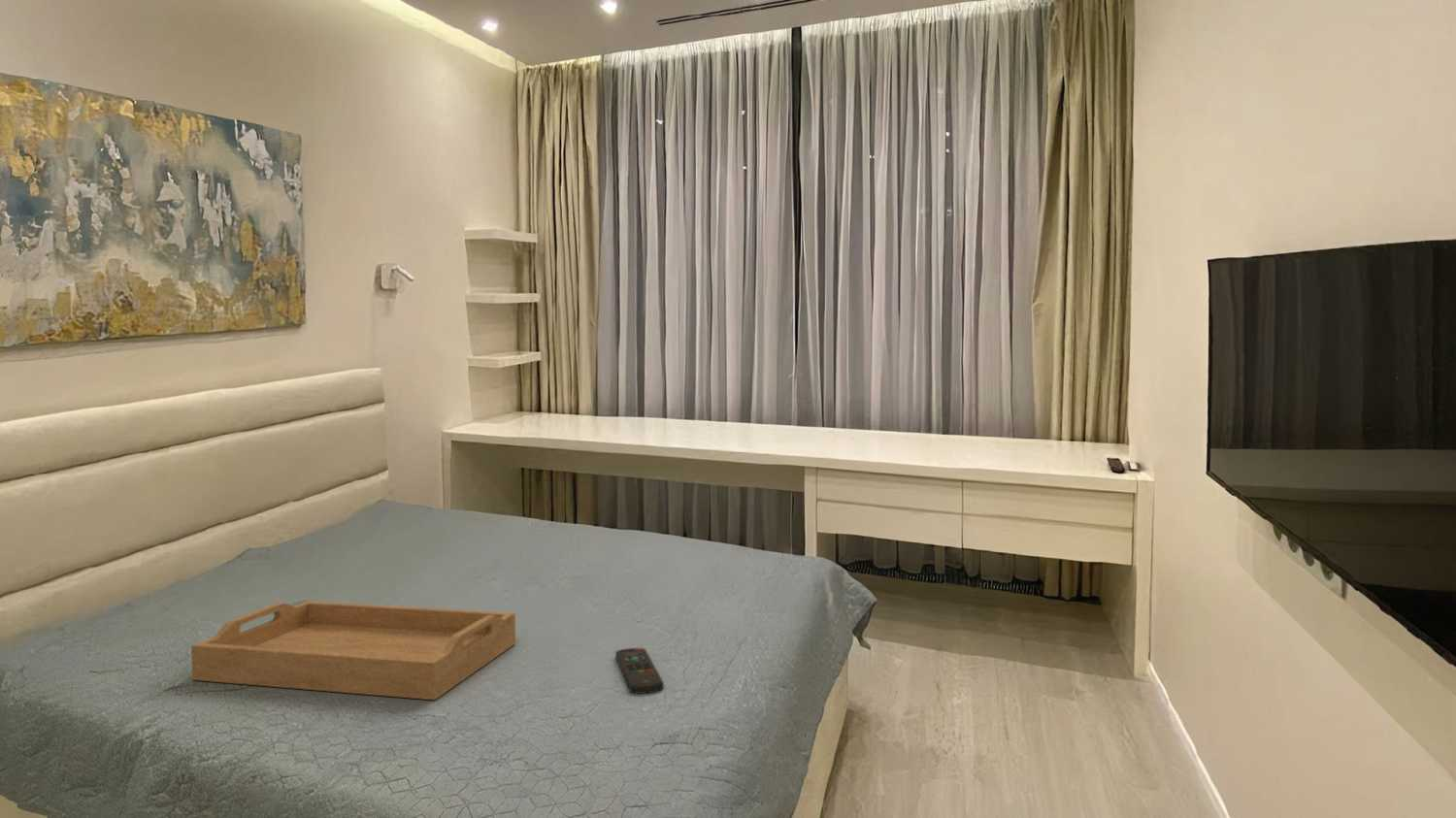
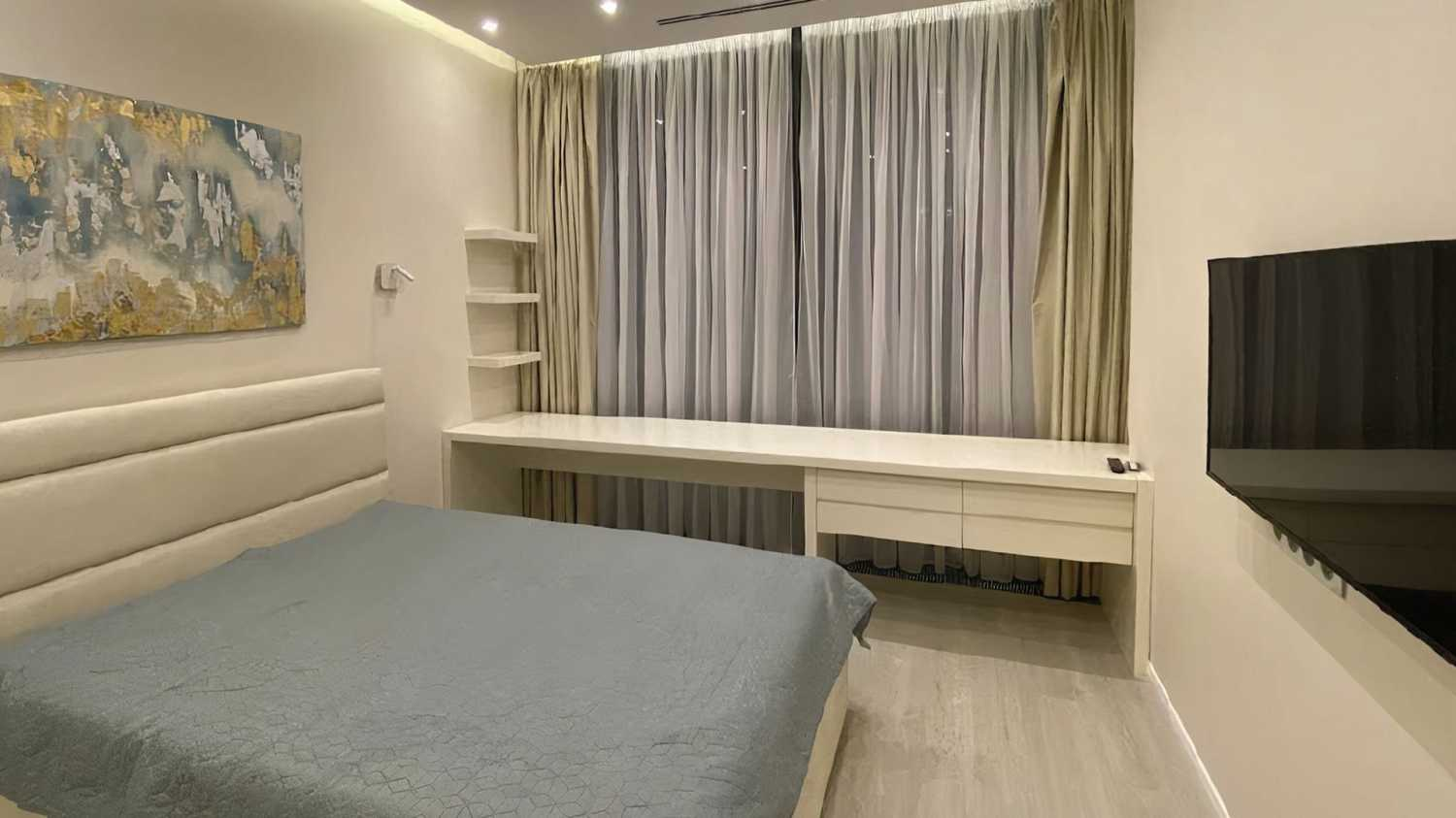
- serving tray (363, 639)
- remote control (638, 669)
